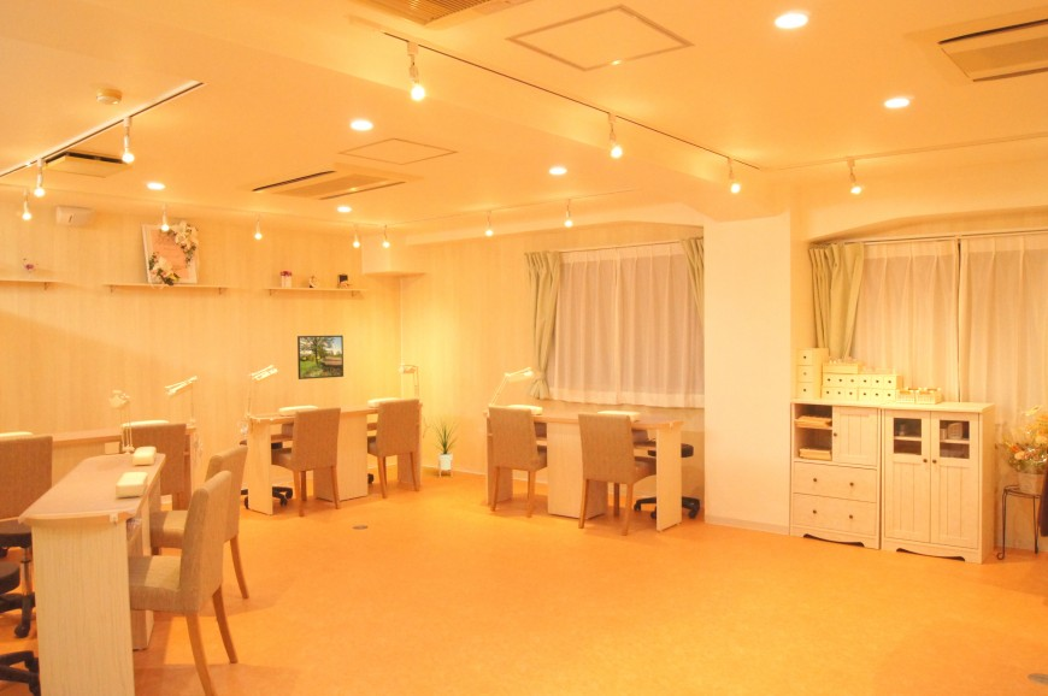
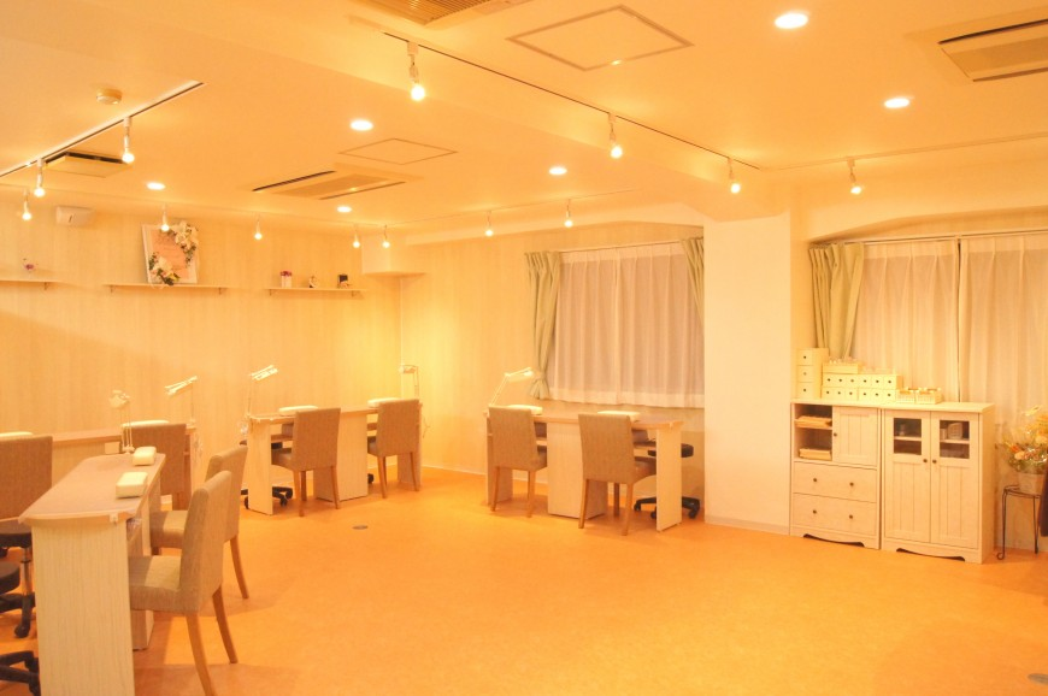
- house plant (446, 446)
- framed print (320, 356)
